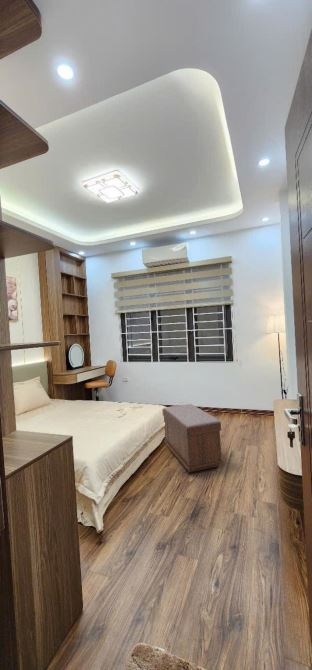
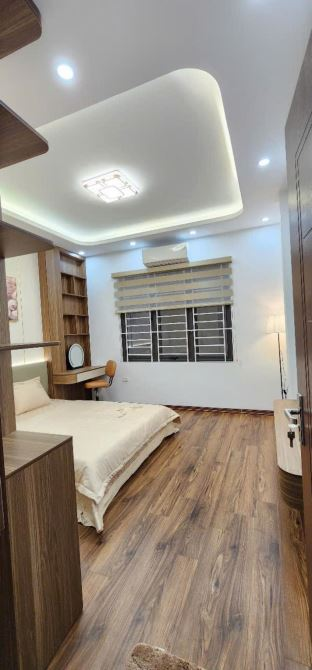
- bench (190, 434)
